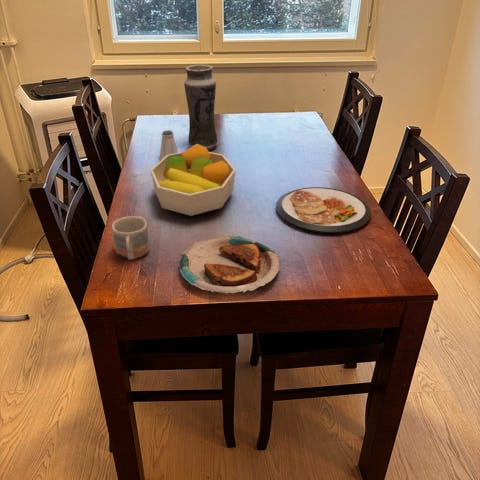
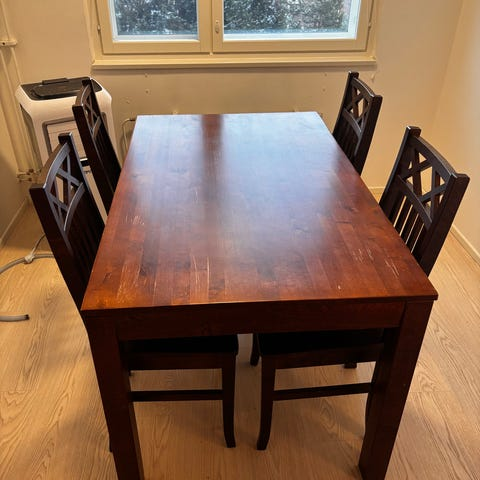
- dish (323, 205)
- plate (229, 262)
- vase (201, 108)
- mug (130, 241)
- saltshaker (168, 145)
- fruit bowl (193, 177)
